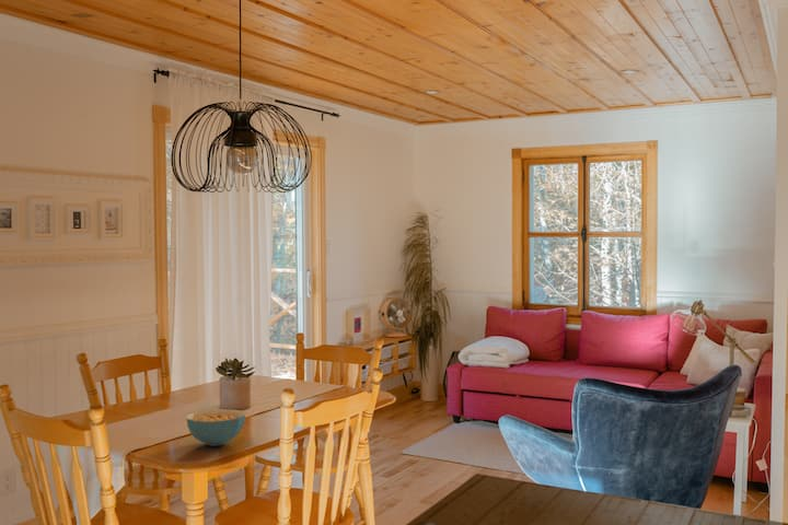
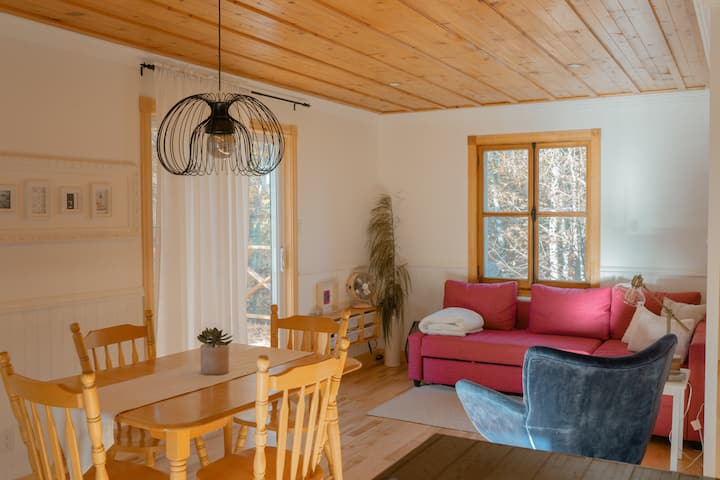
- cereal bowl (216, 429)
